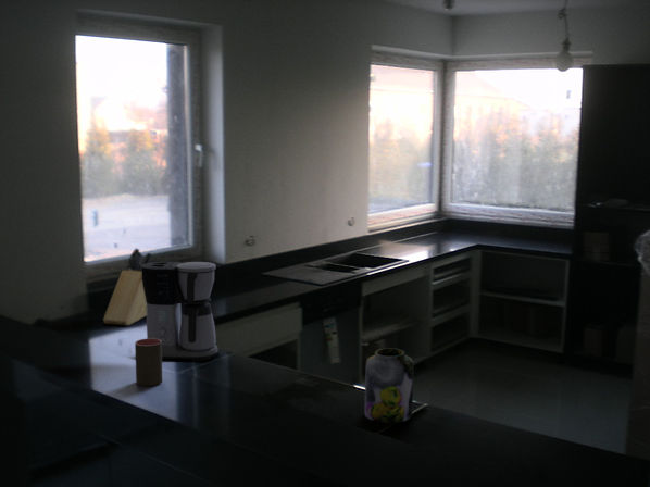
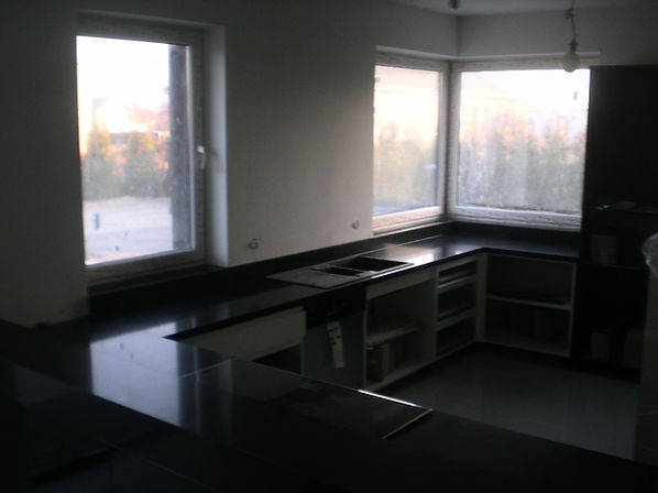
- jar (389, 384)
- cup (148, 362)
- knife block (132, 285)
- coffee maker (178, 311)
